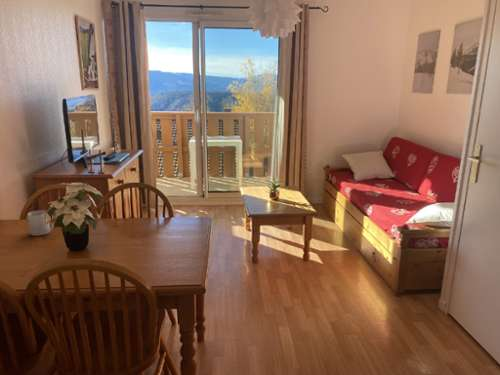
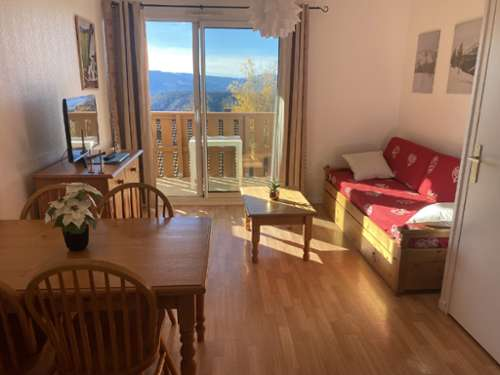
- mug (42, 223)
